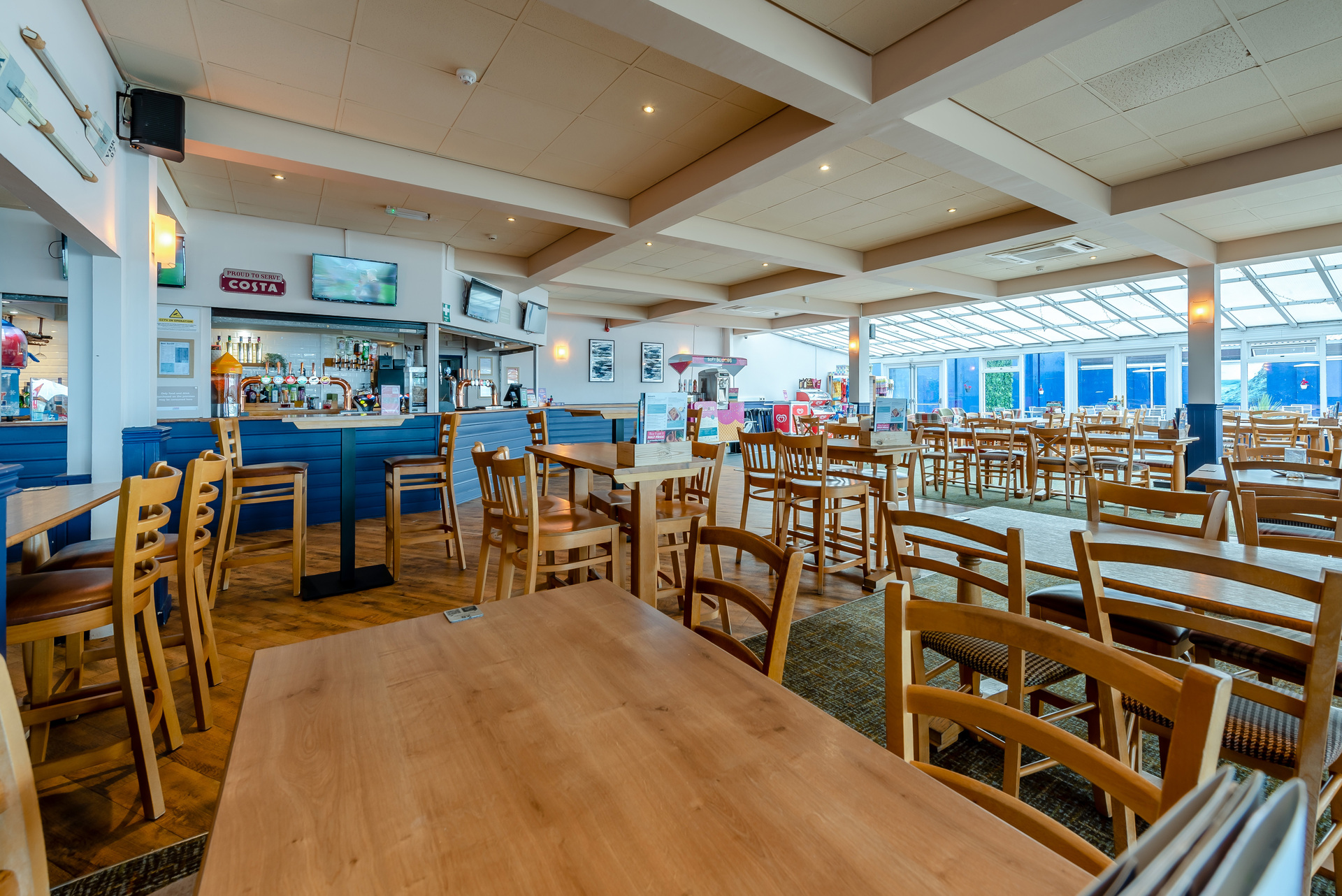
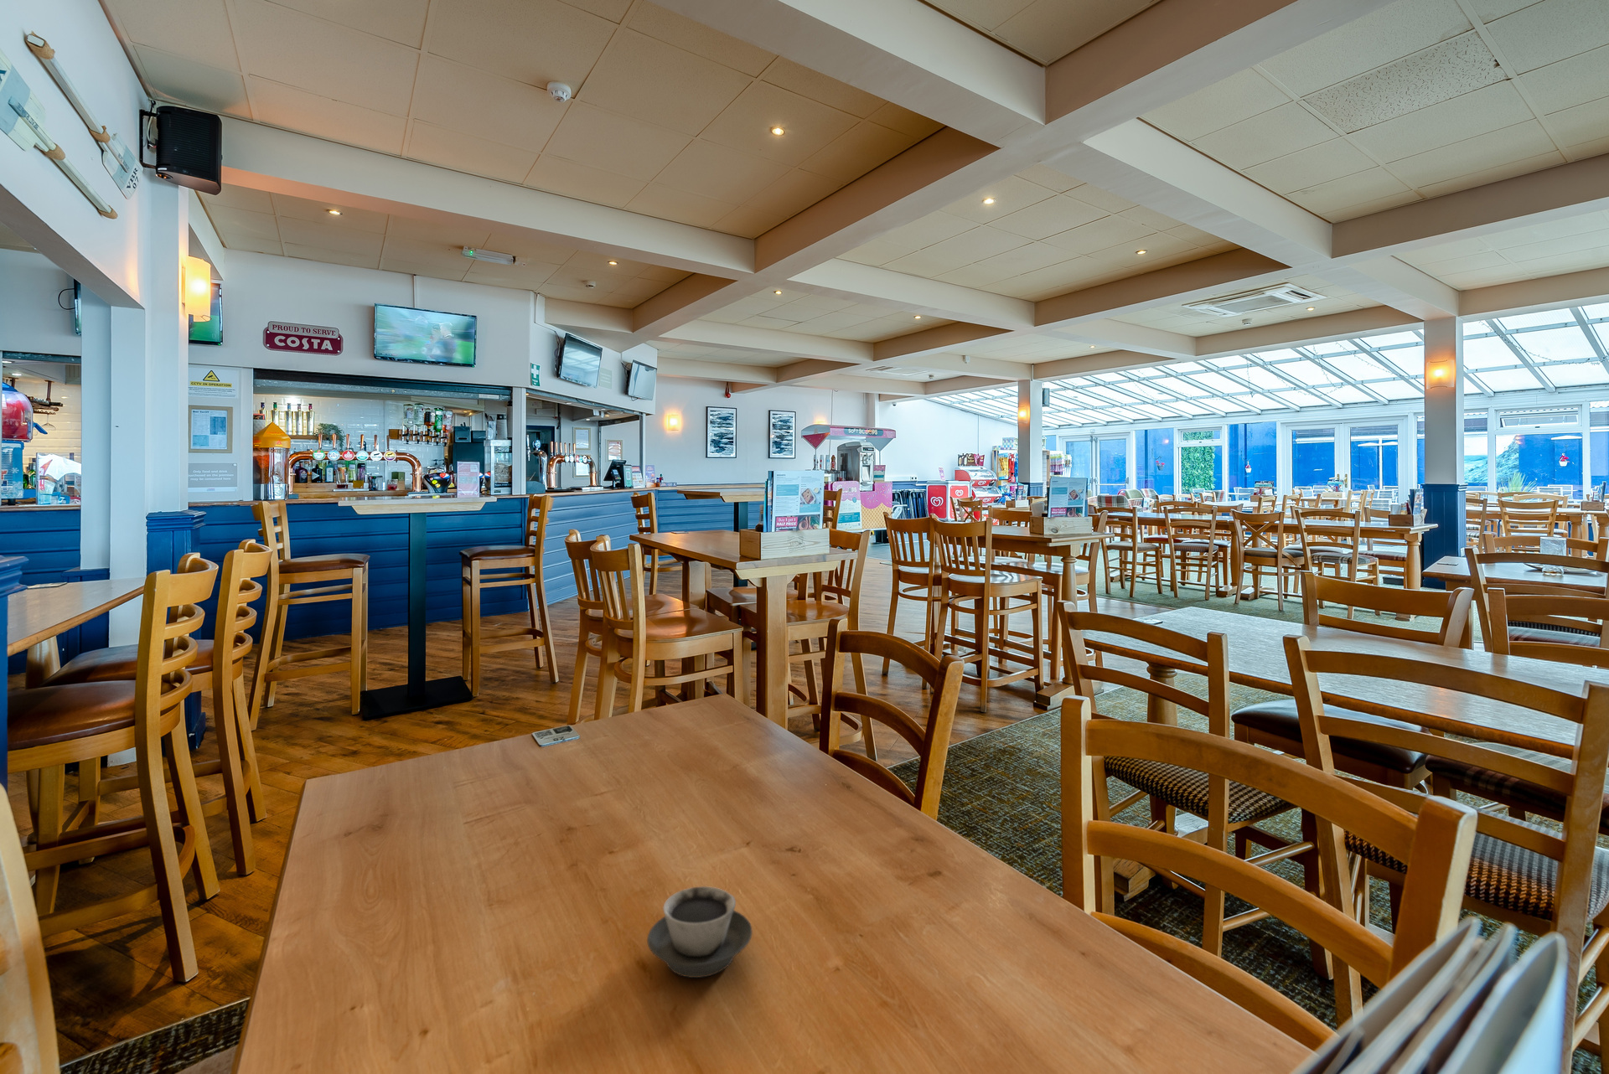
+ cup (700, 930)
